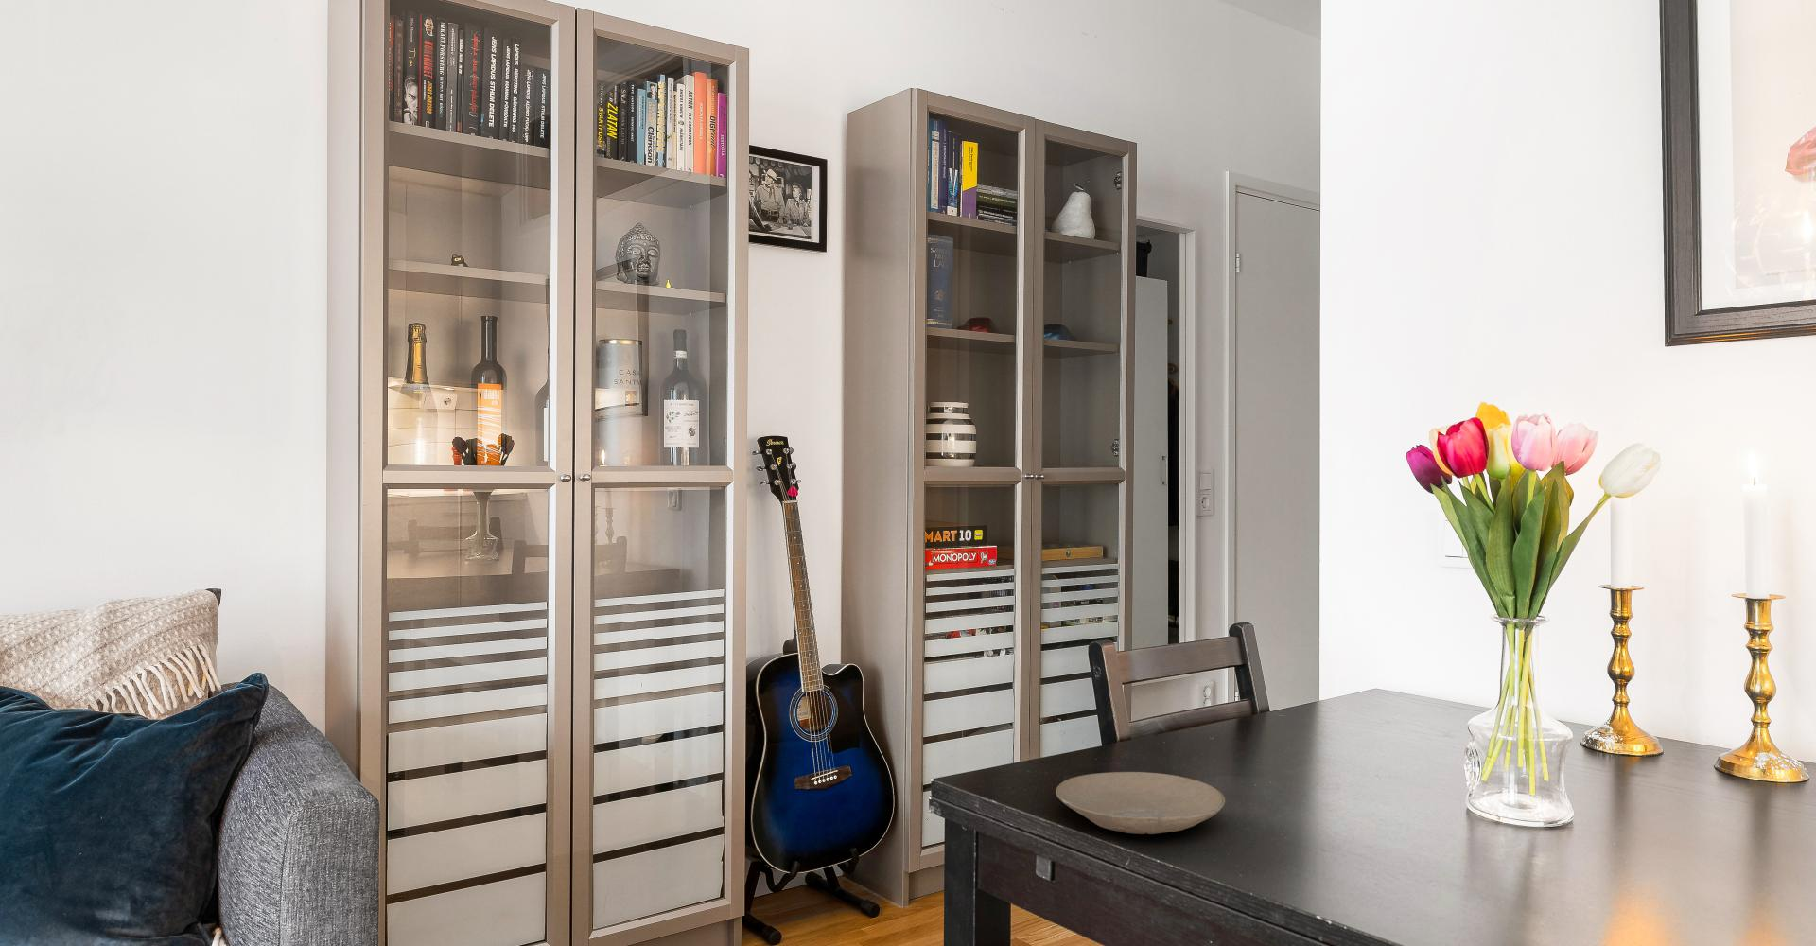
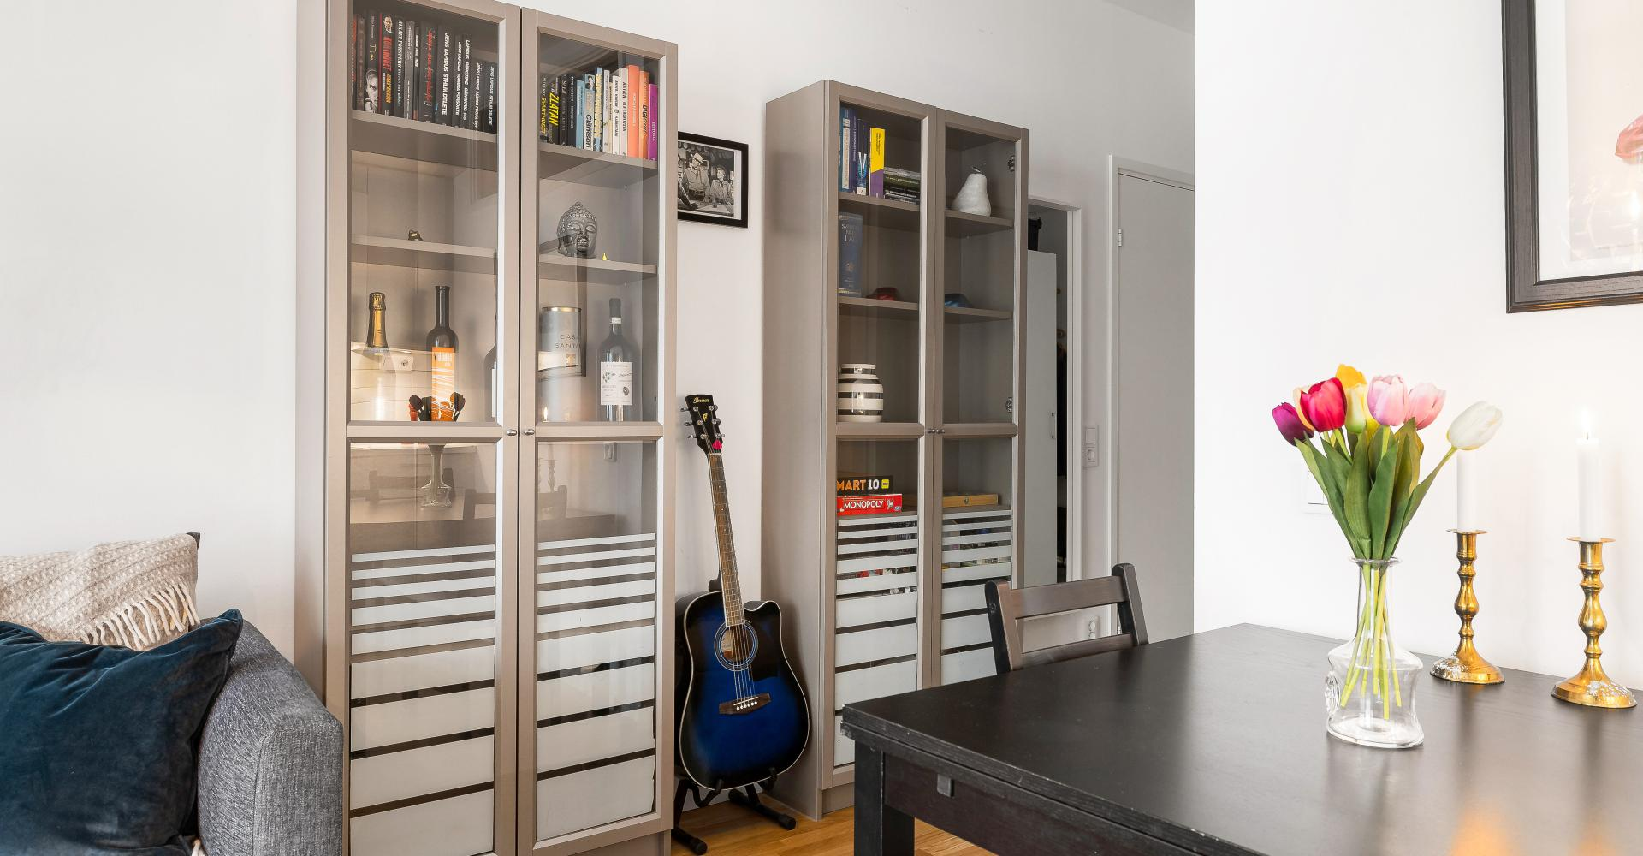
- plate (1139, 806)
